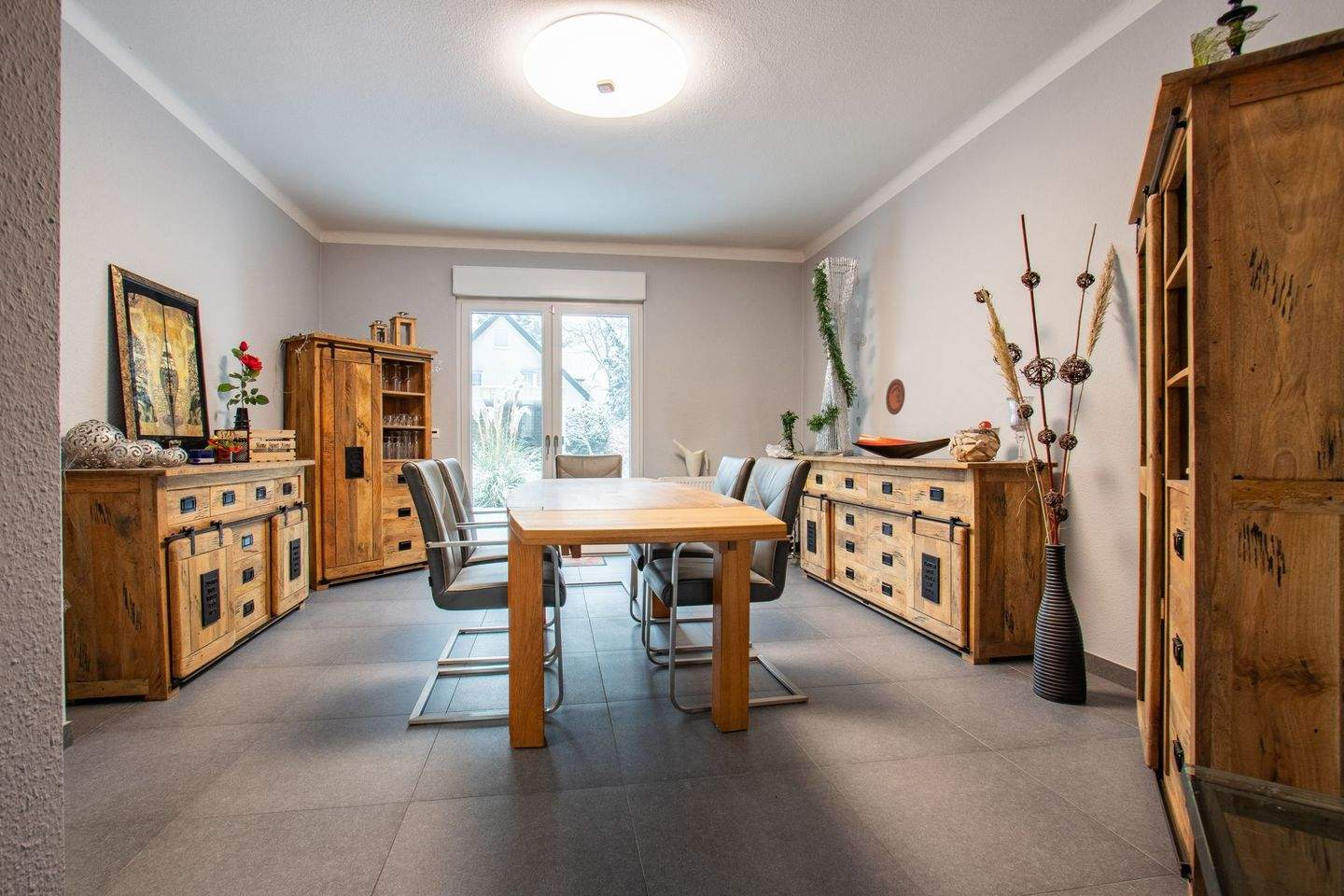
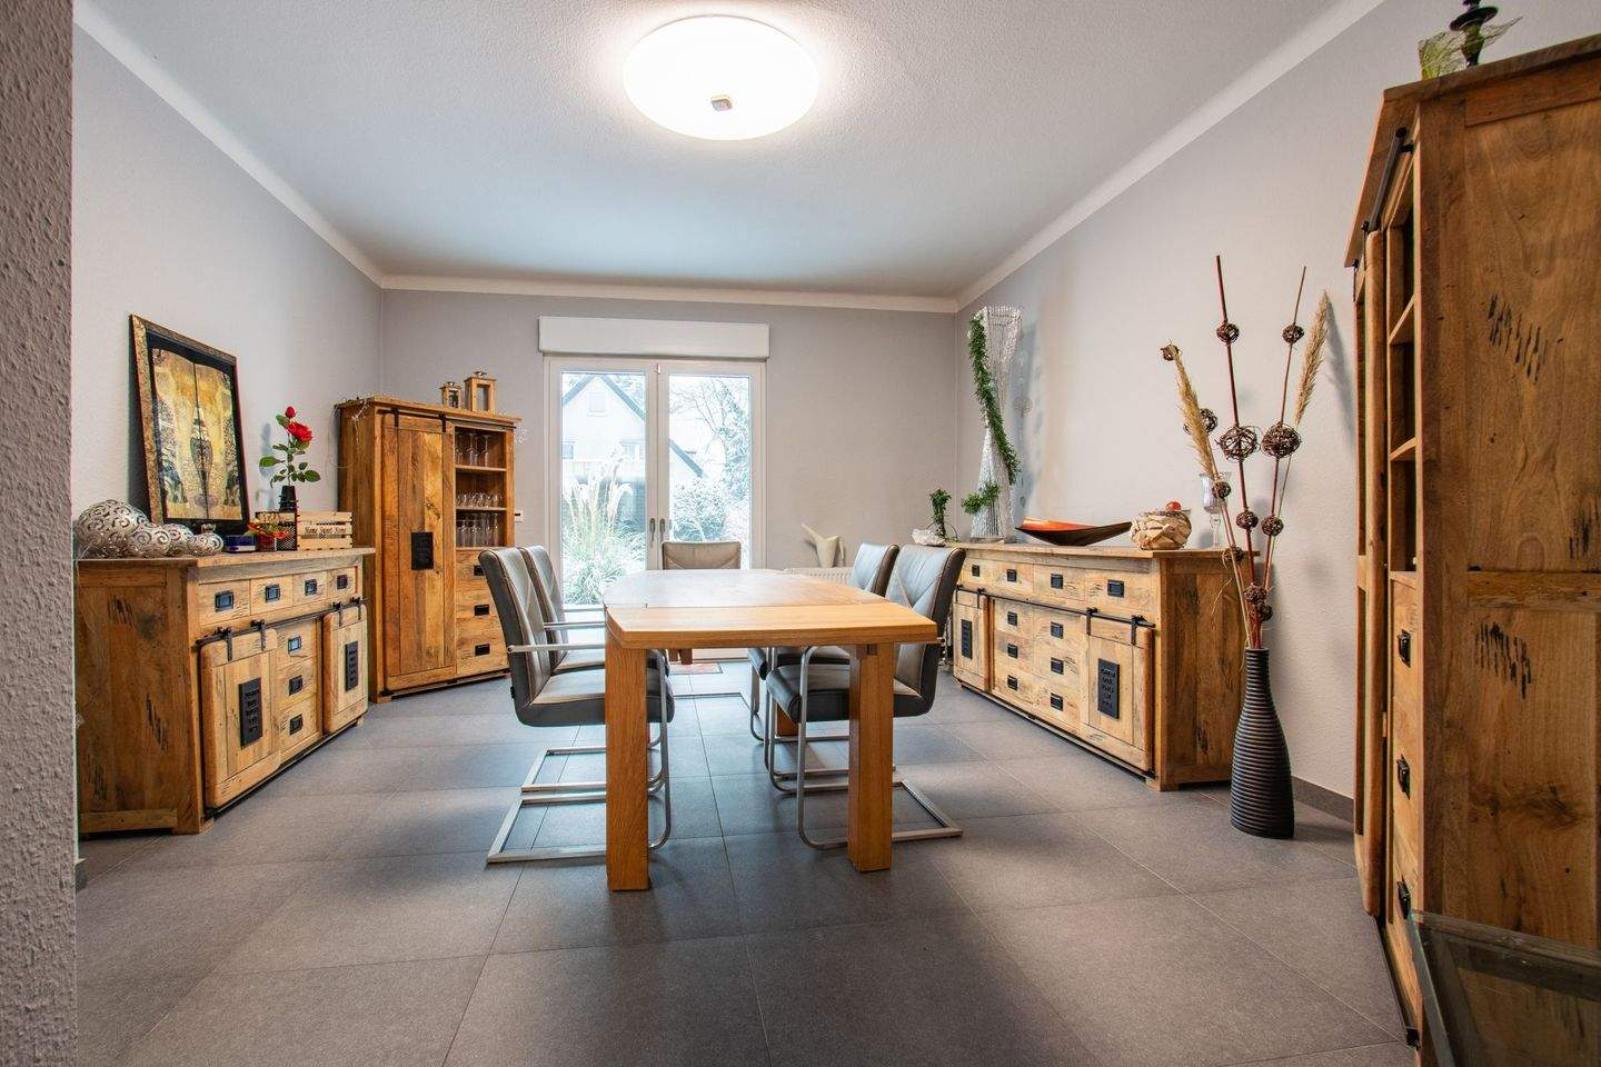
- decorative plate (895, 397)
